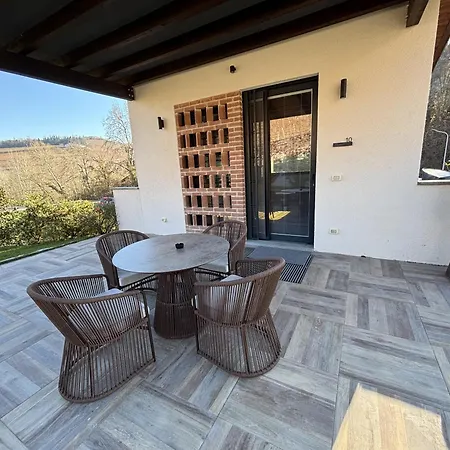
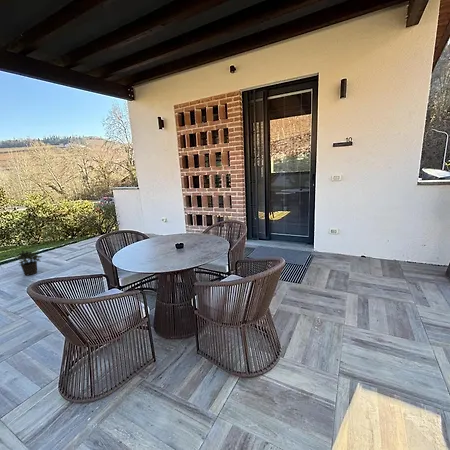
+ potted plant (27, 261)
